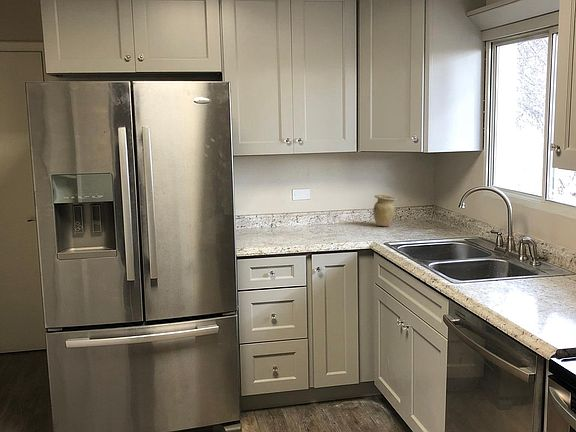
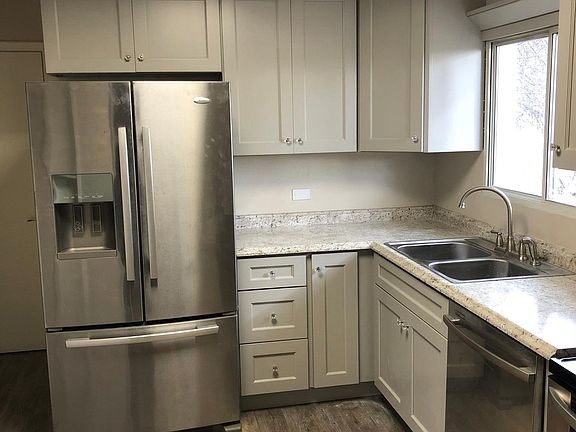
- vase (385, 210)
